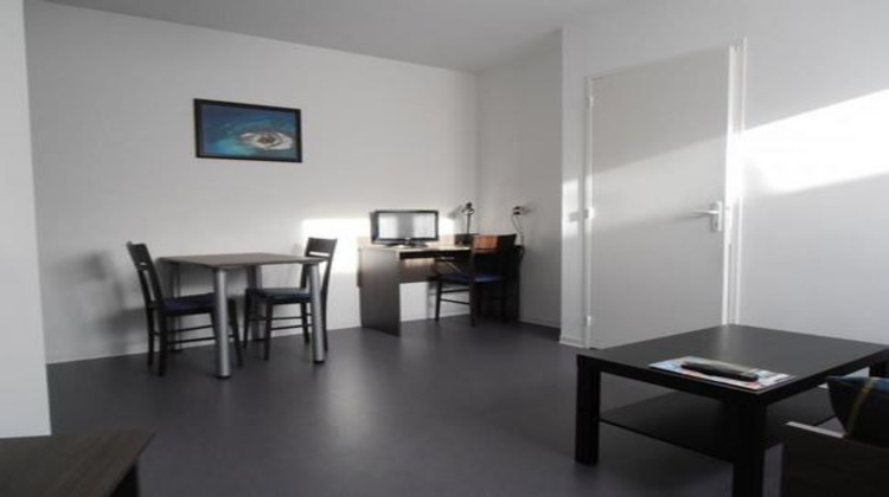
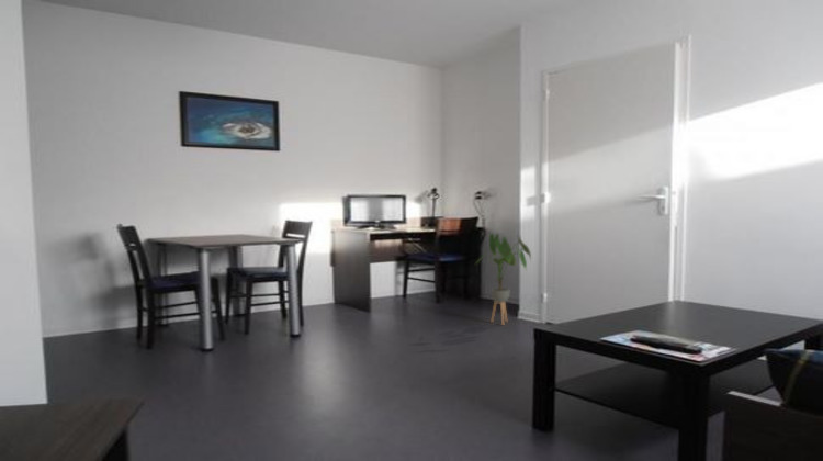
+ house plant (503, 278)
